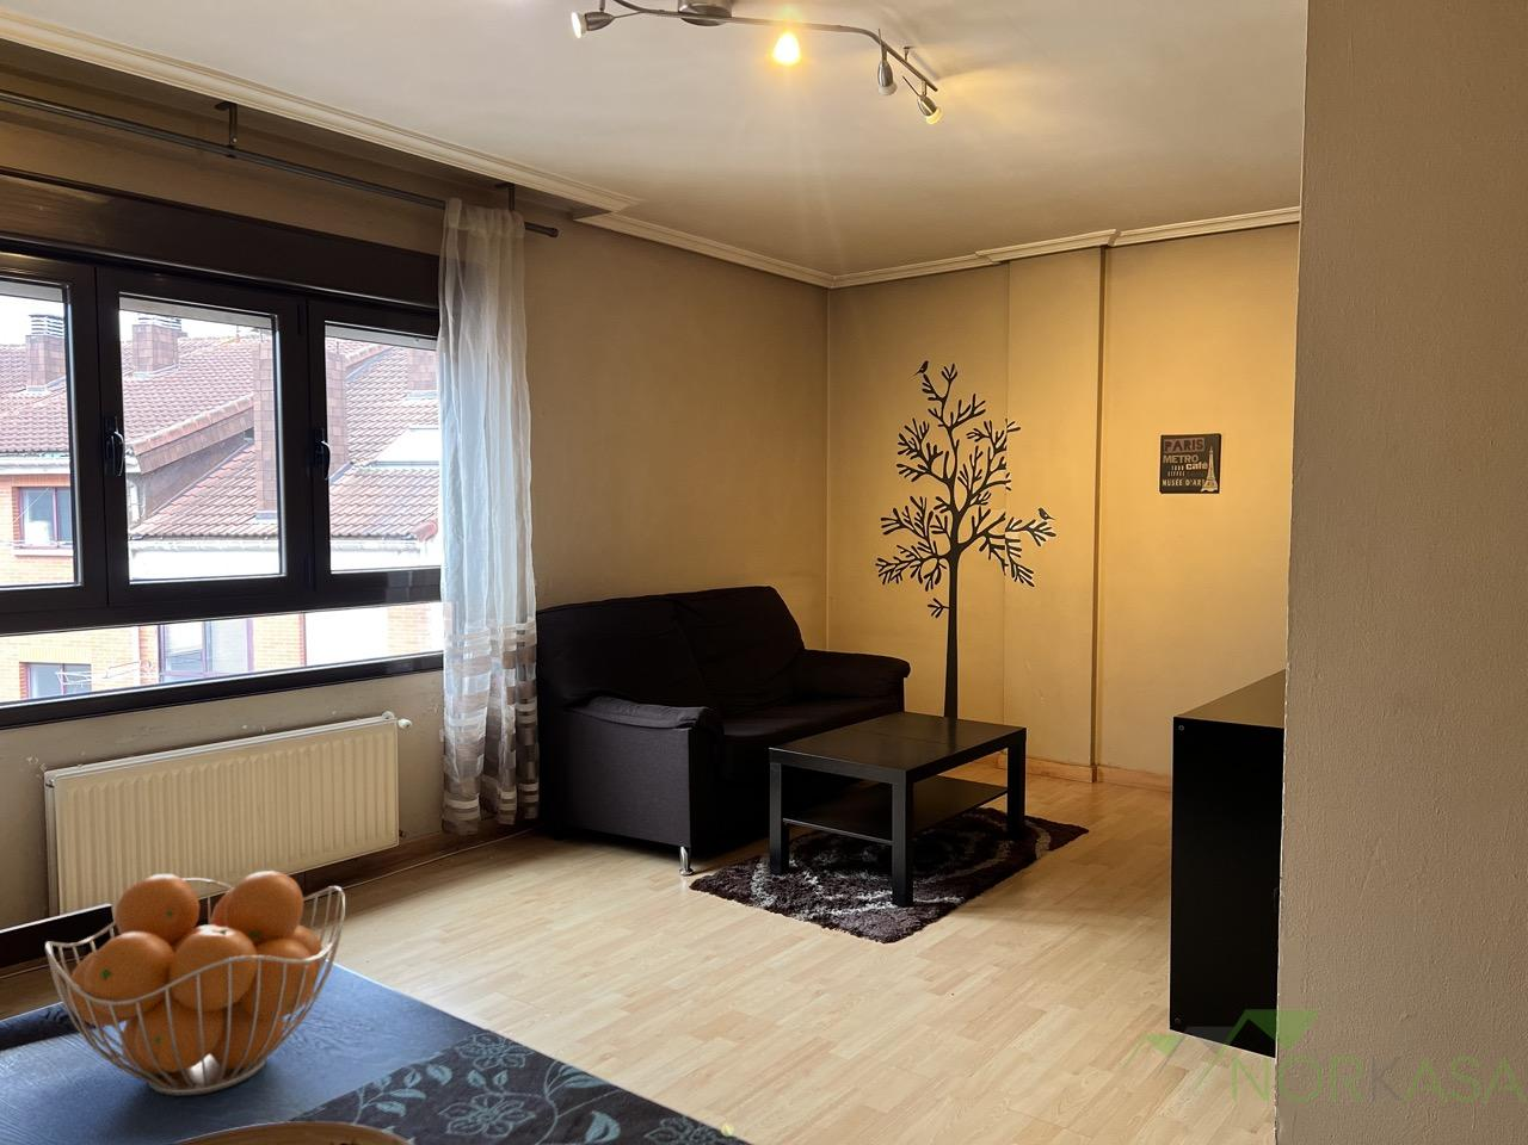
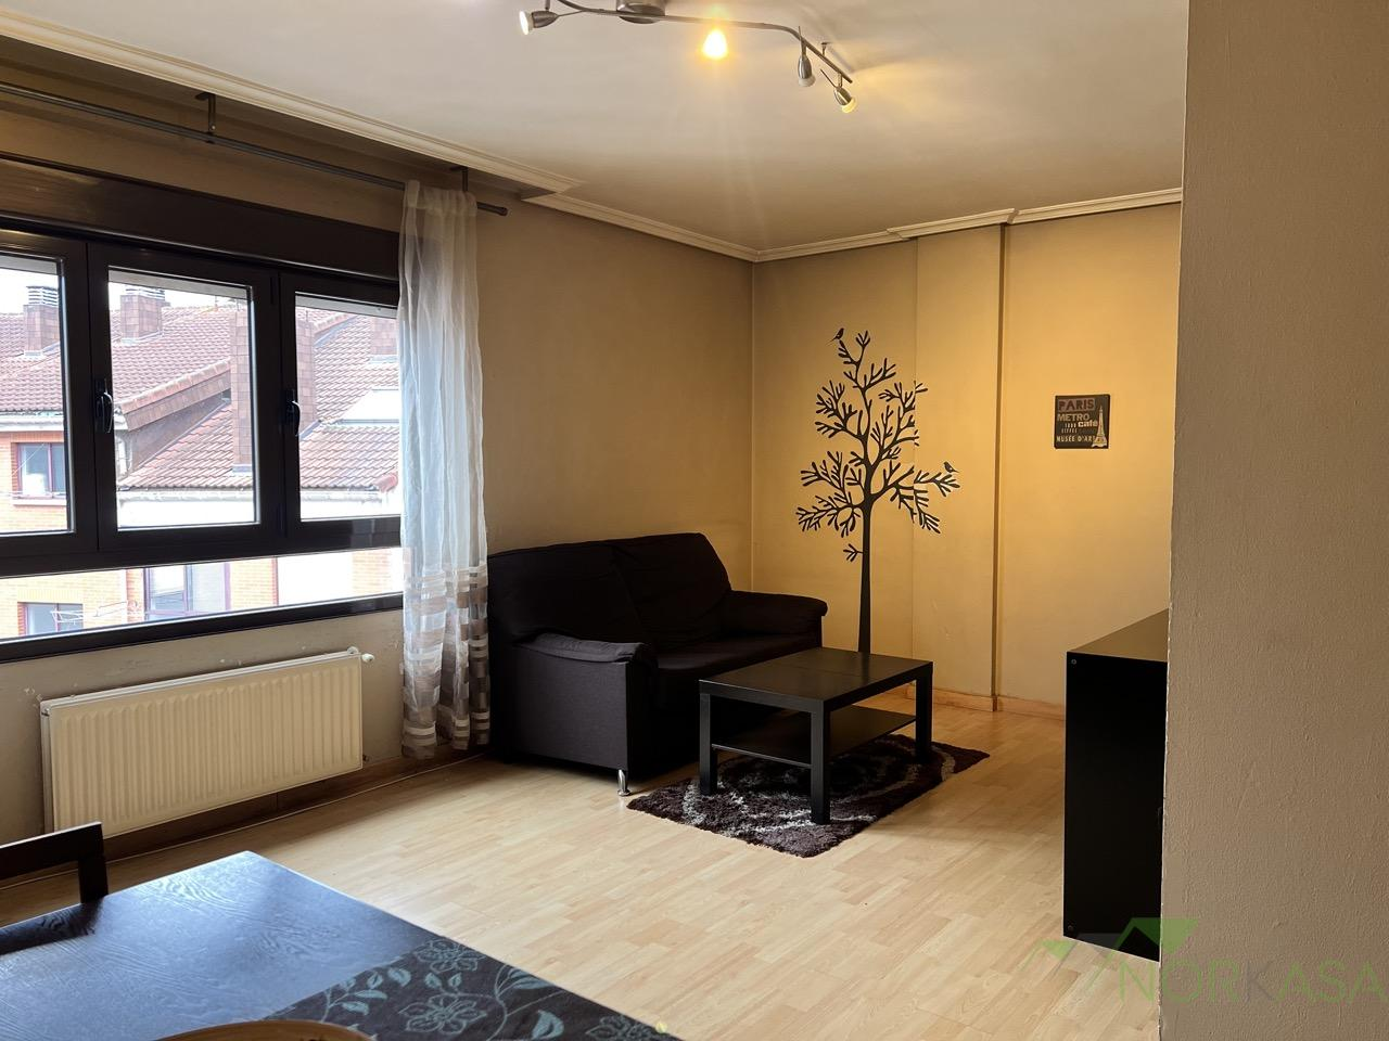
- fruit basket (205, 972)
